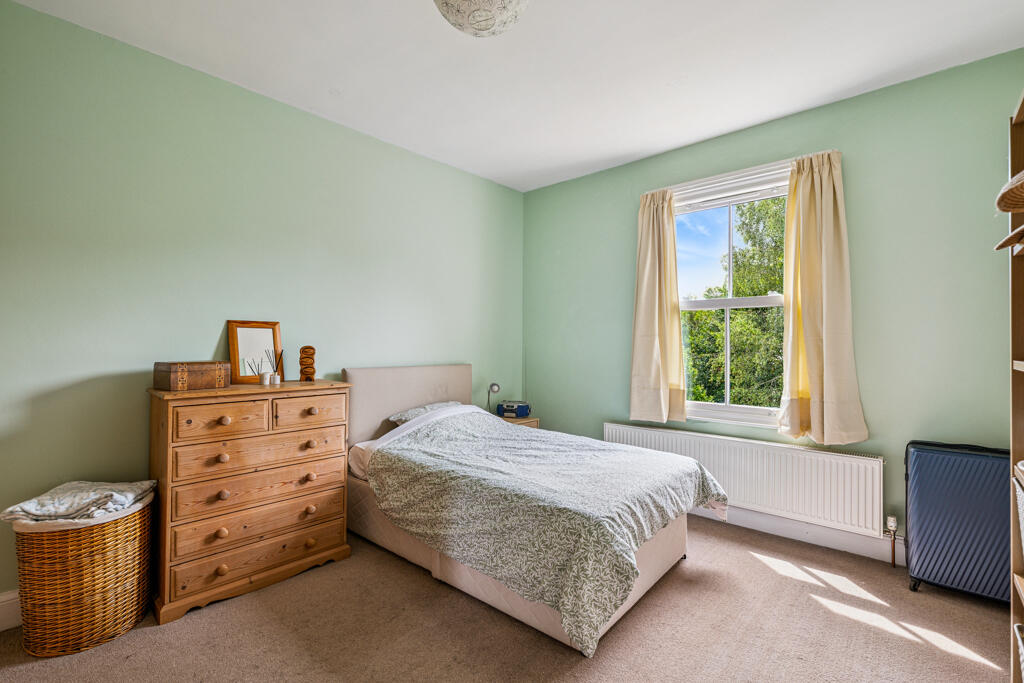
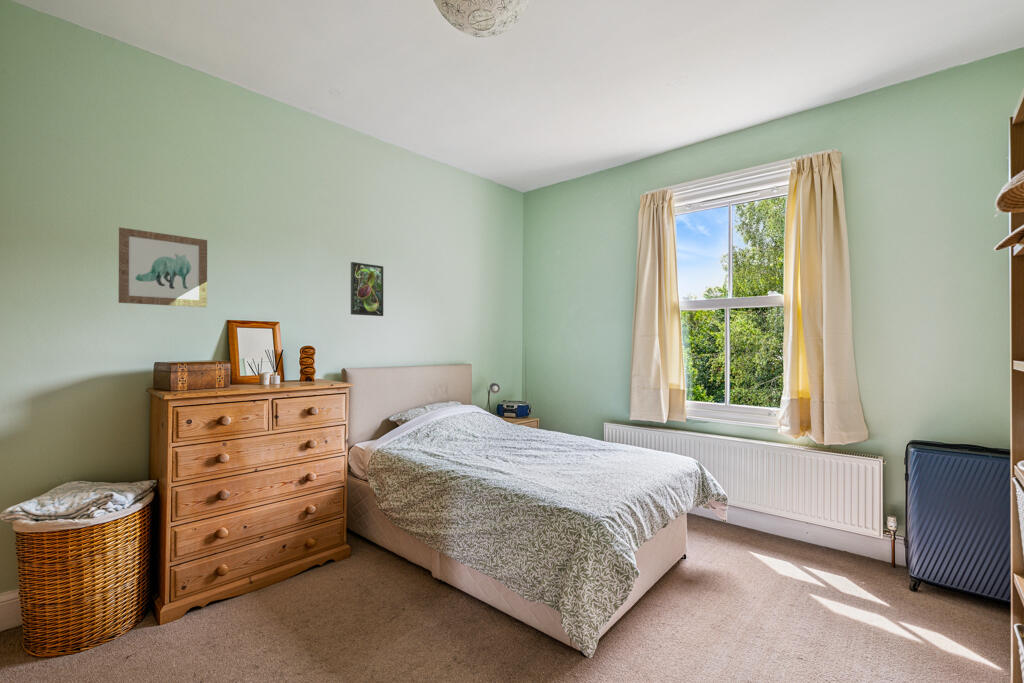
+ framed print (367, 289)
+ wall art (165, 269)
